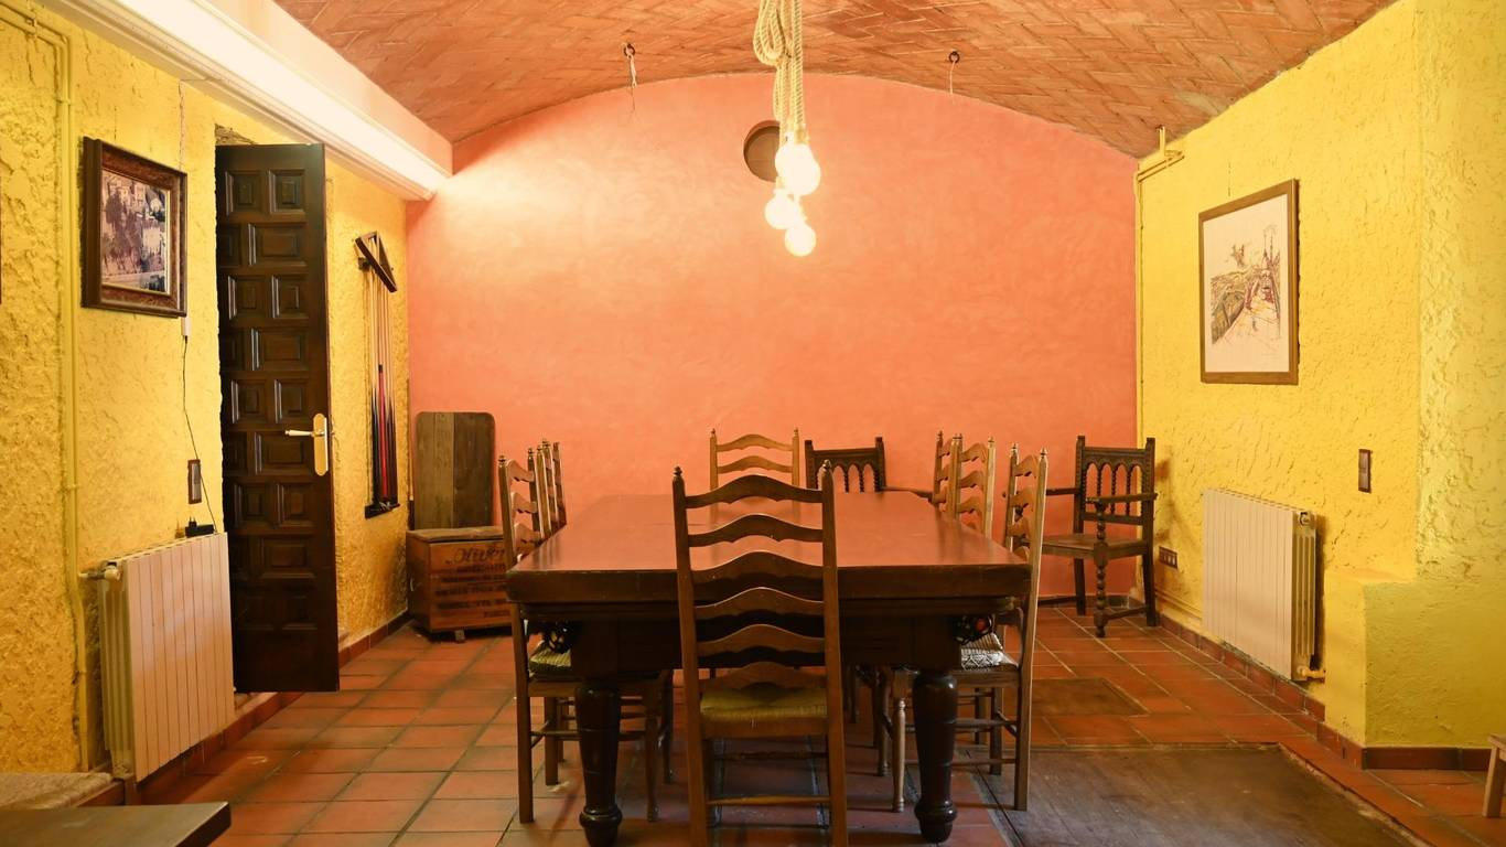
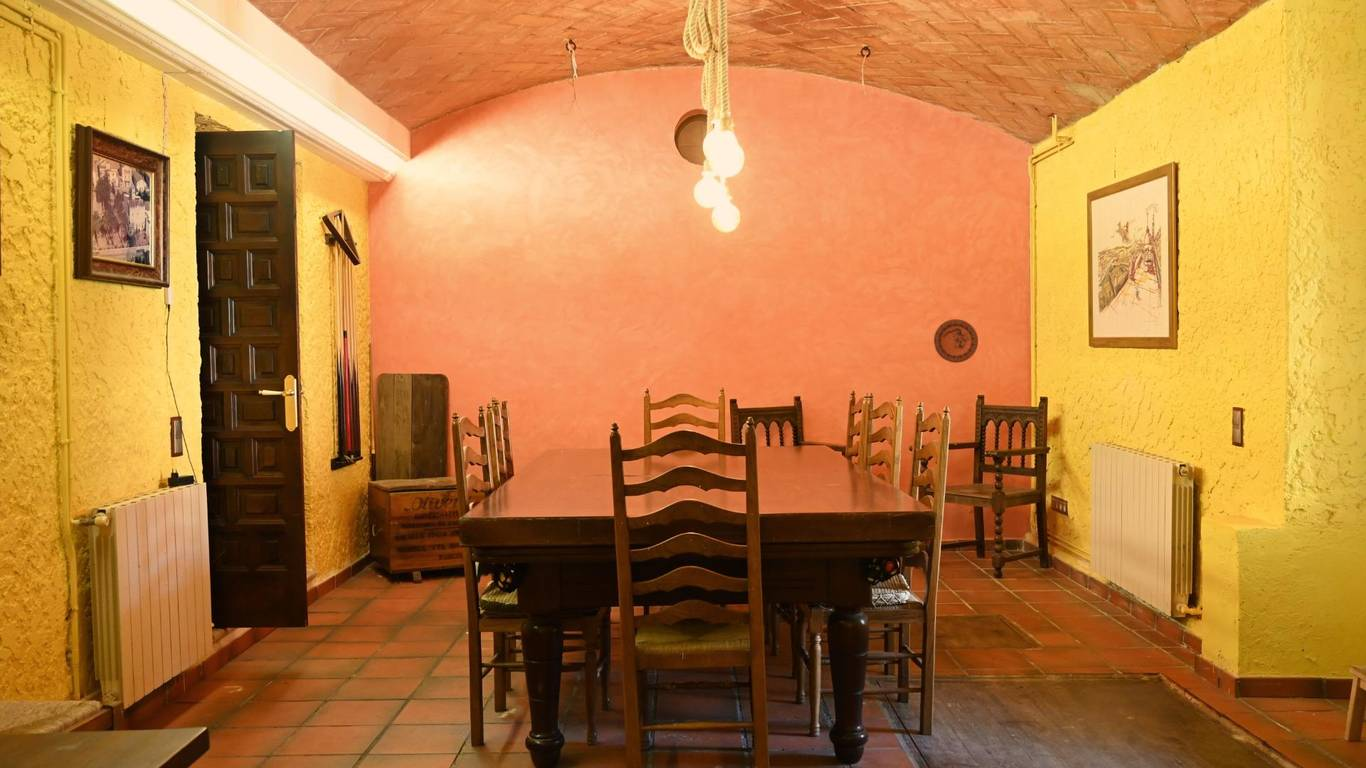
+ decorative plate (955, 341)
